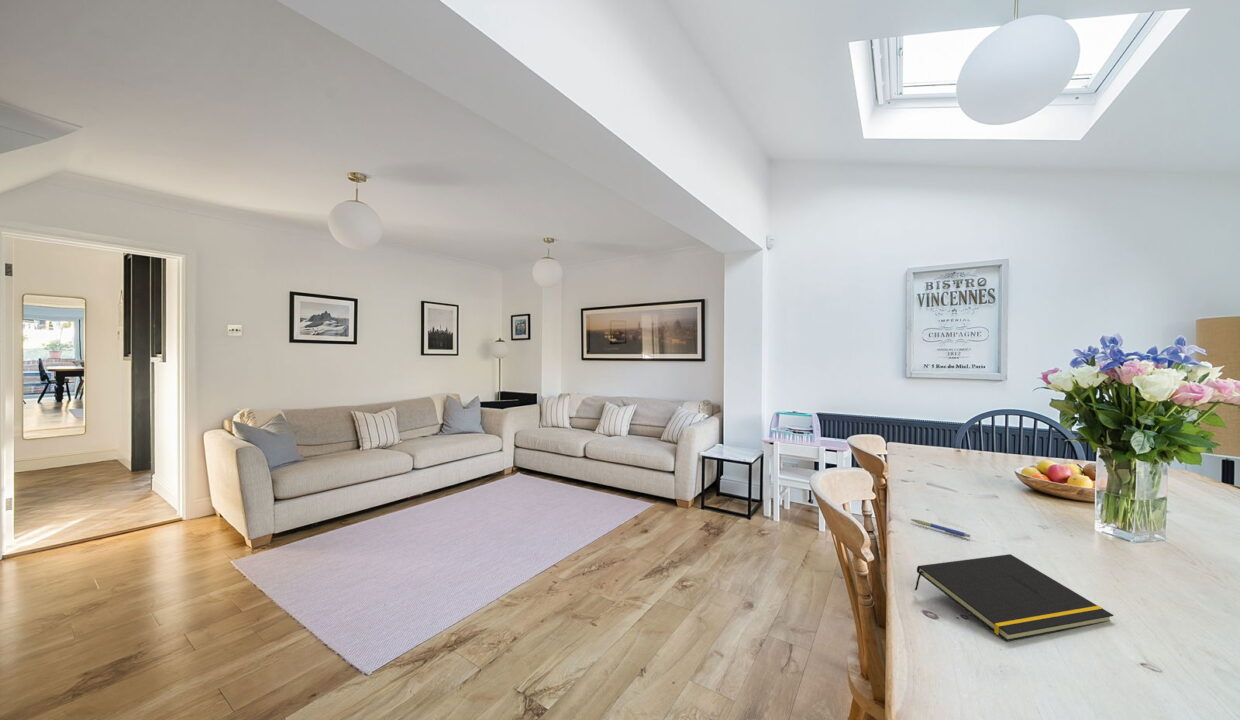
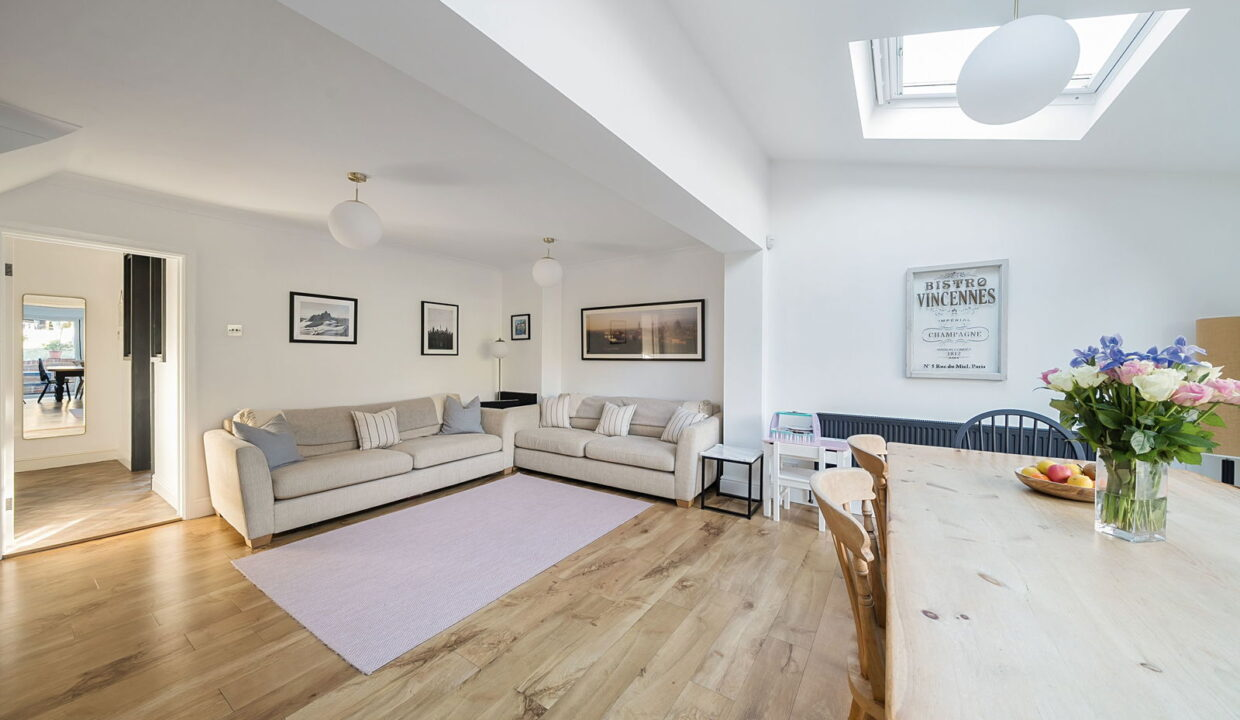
- pen (938, 527)
- notepad (1008, 592)
